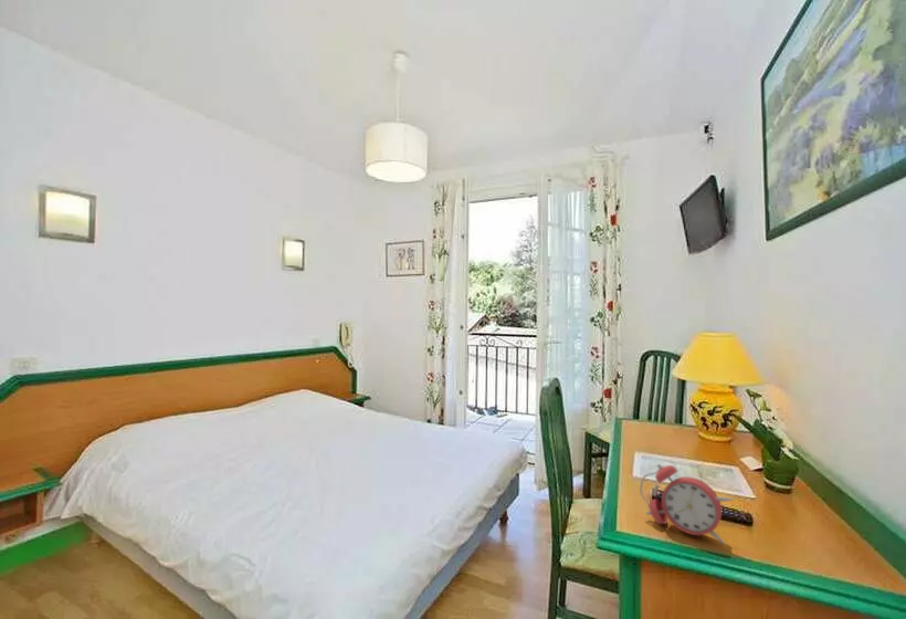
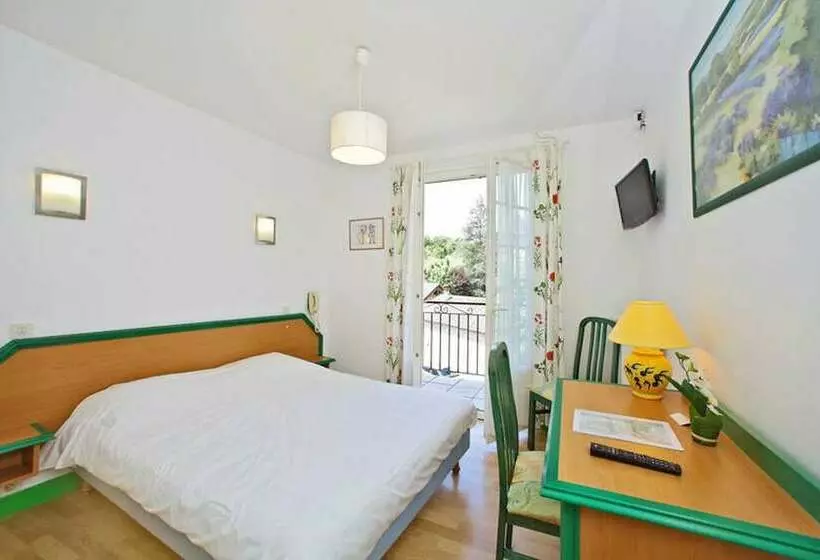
- alarm clock (683, 499)
